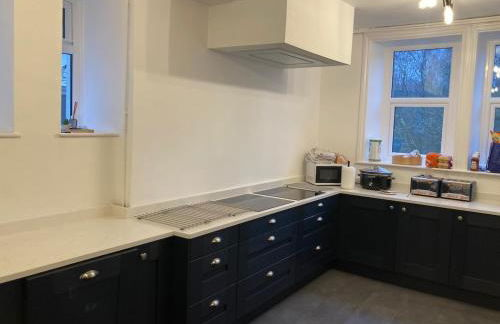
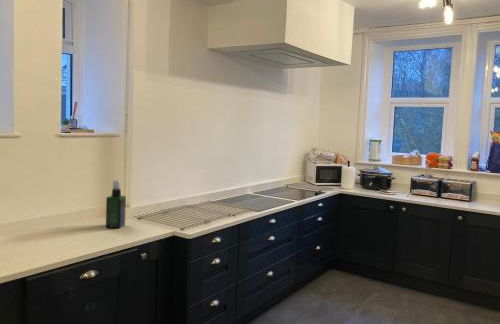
+ spray bottle (116, 203)
